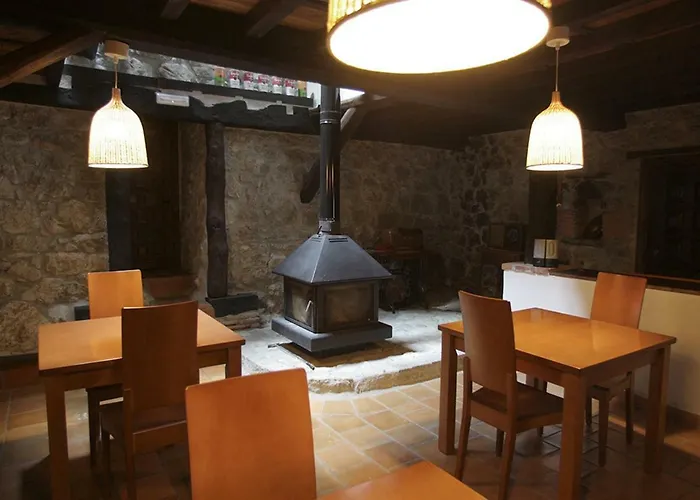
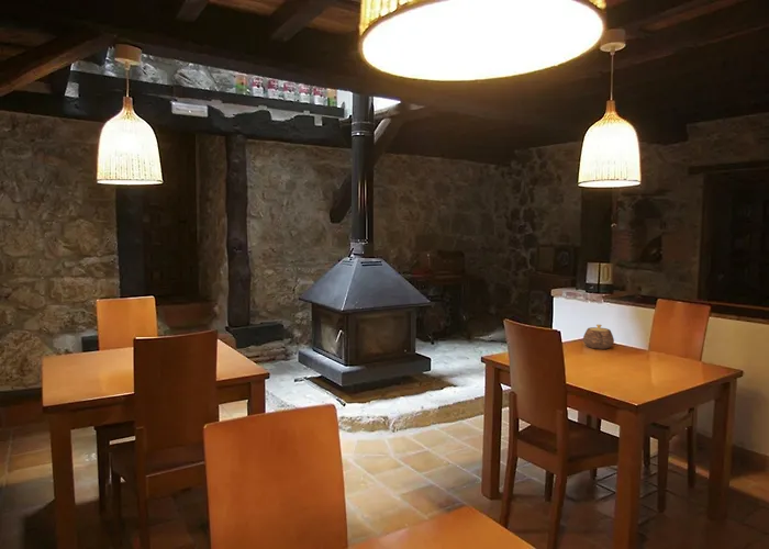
+ teapot (598, 336)
